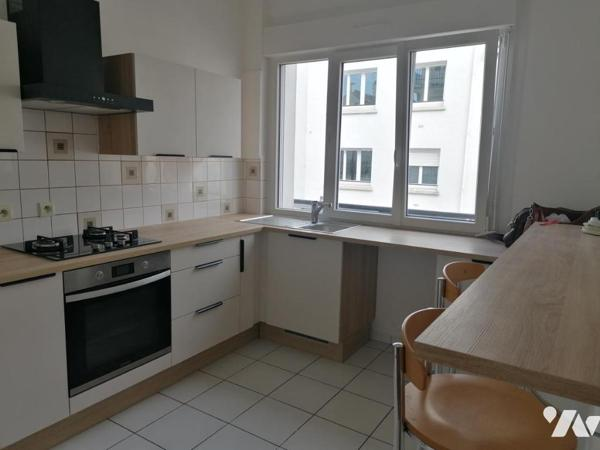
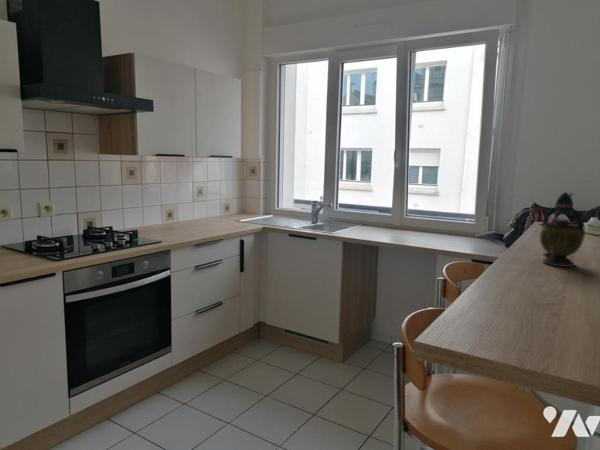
+ teapot (559, 229)
